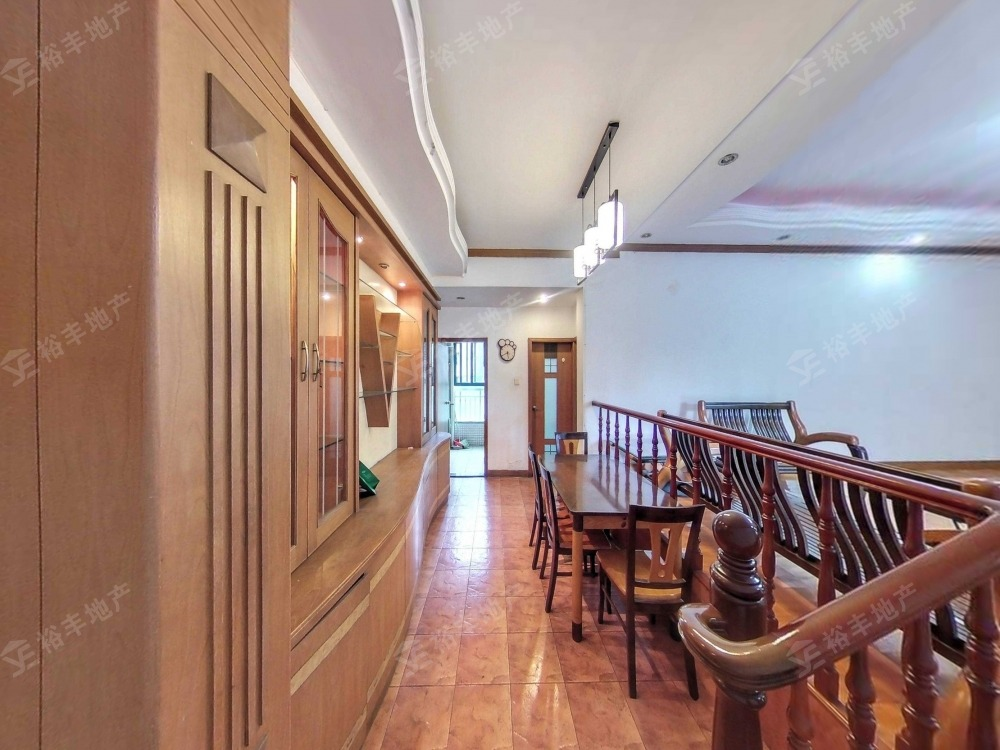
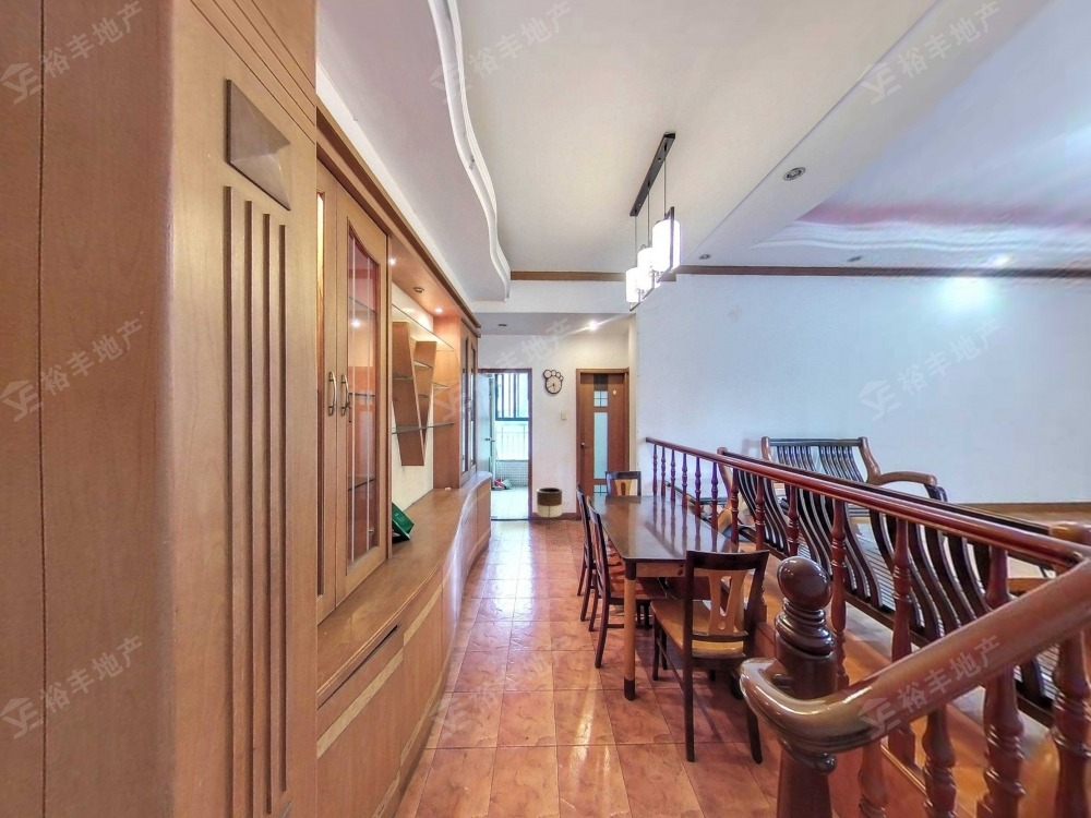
+ planter (549, 507)
